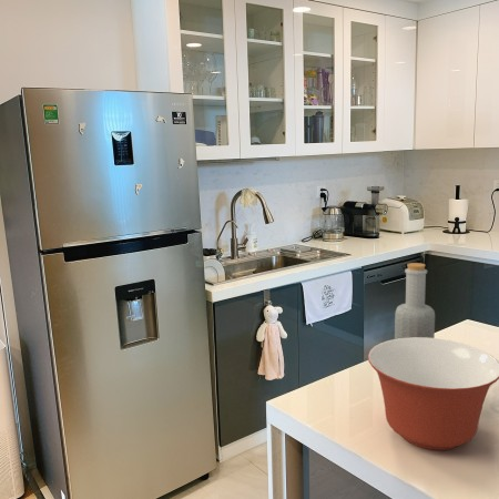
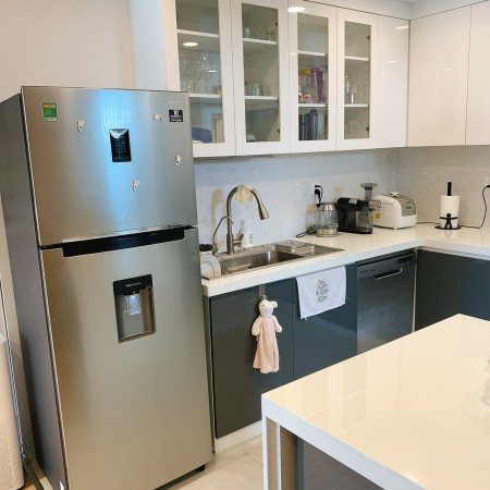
- bottle (414, 324)
- mixing bowl (430, 396)
